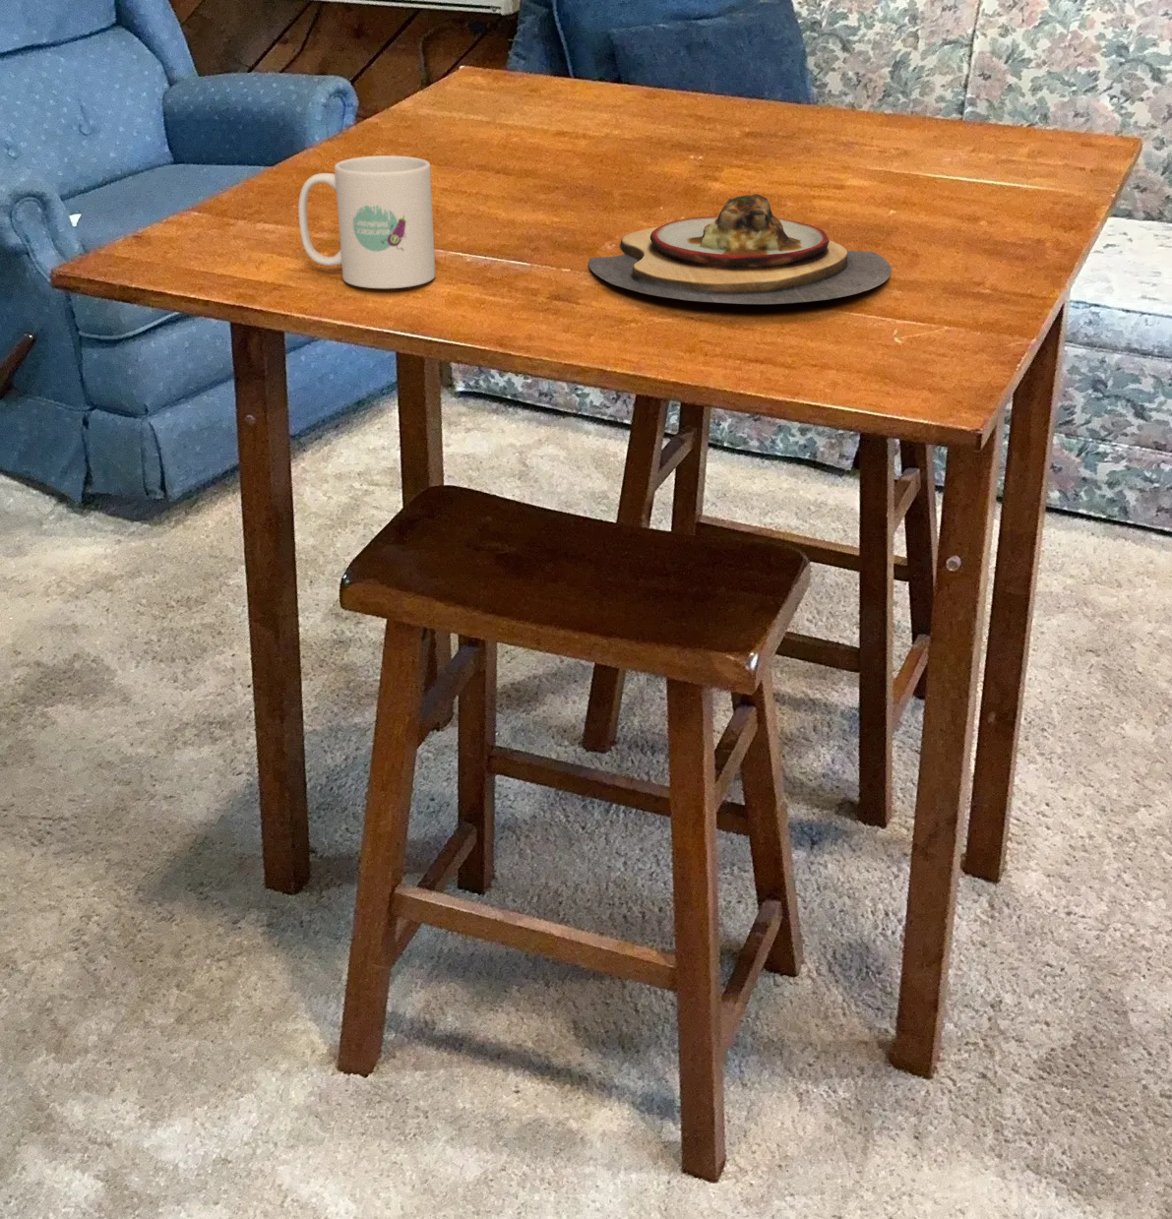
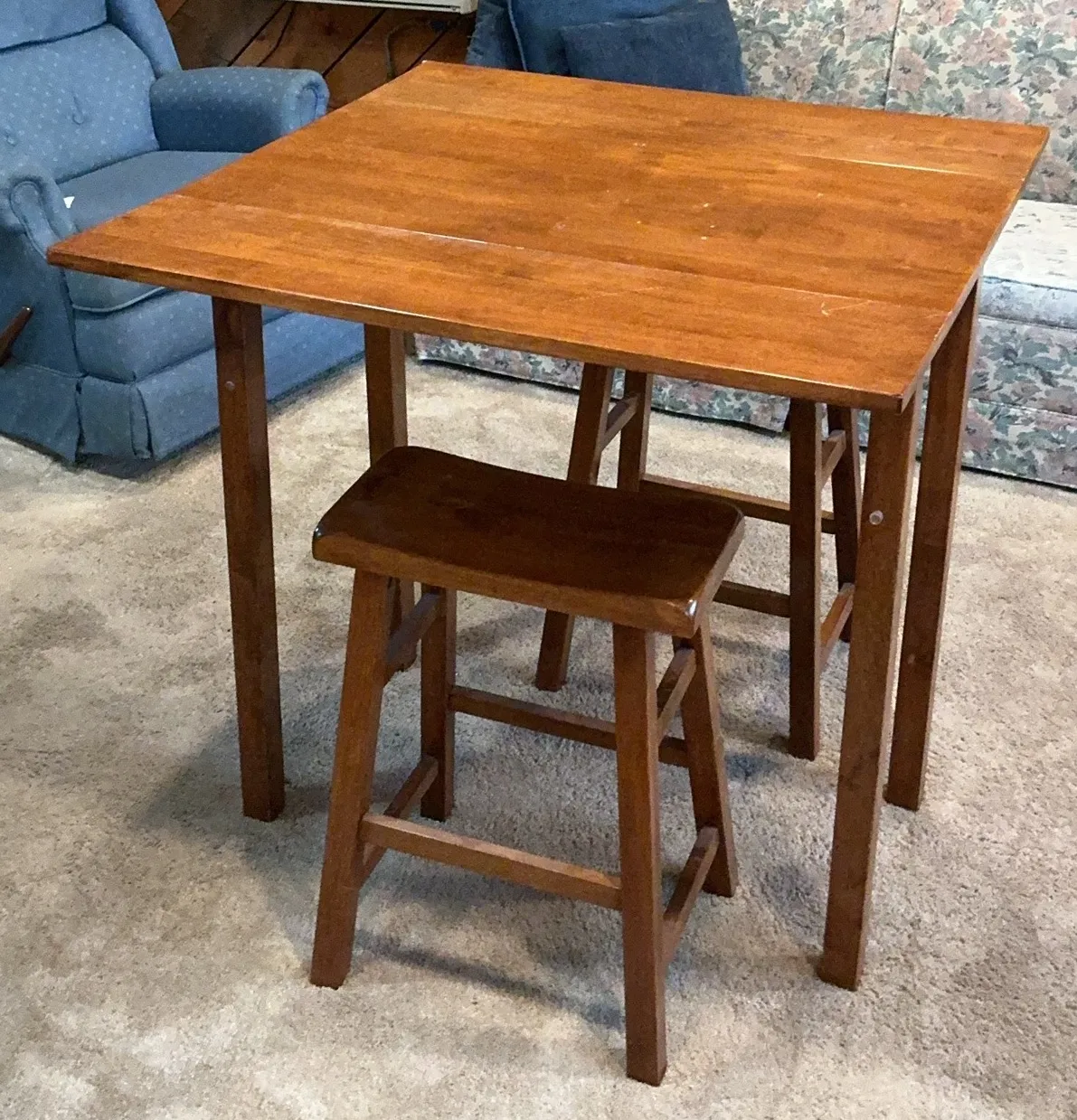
- plate (740, 231)
- mug (365, 220)
